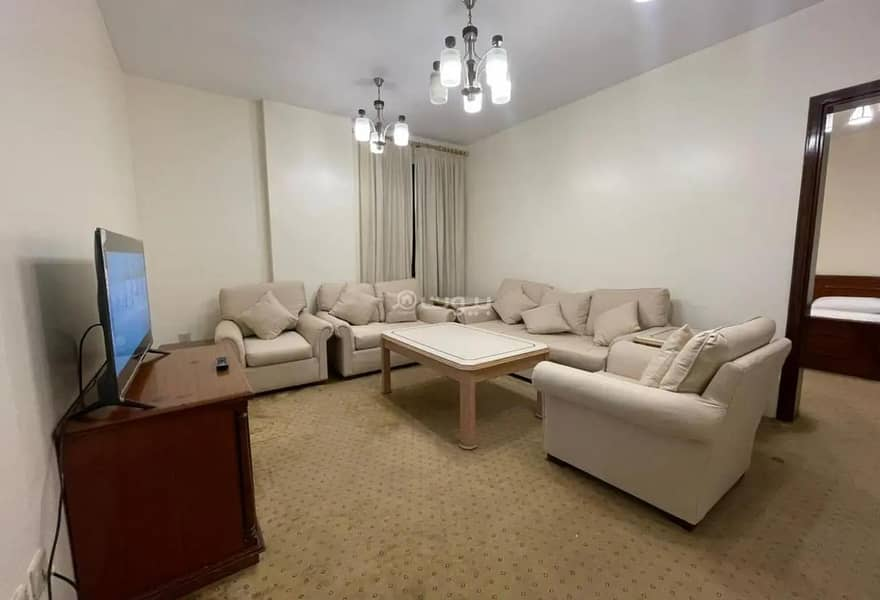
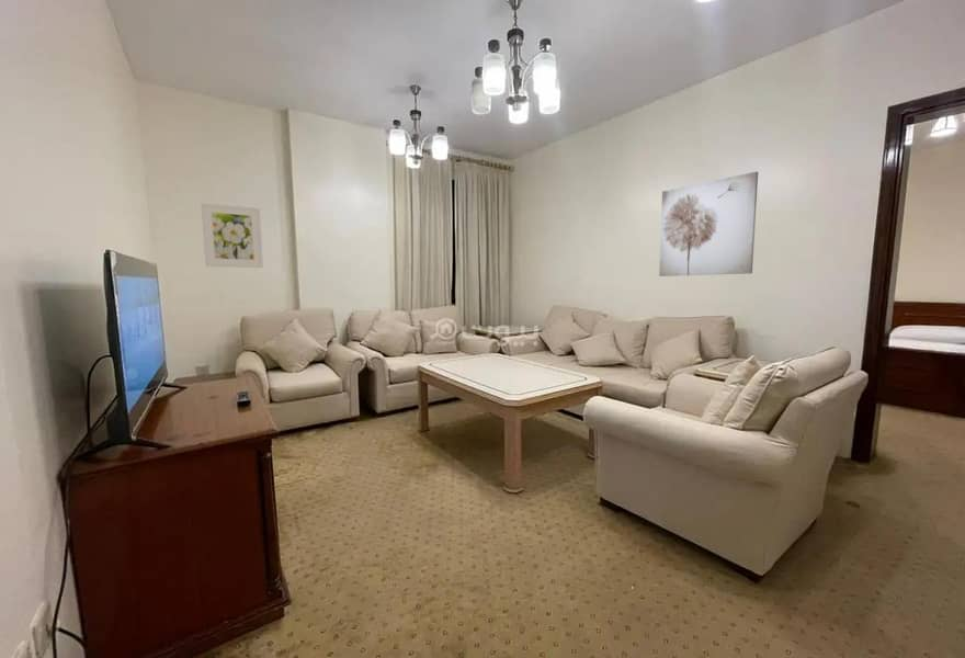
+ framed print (232, 236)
+ wall art (703, 229)
